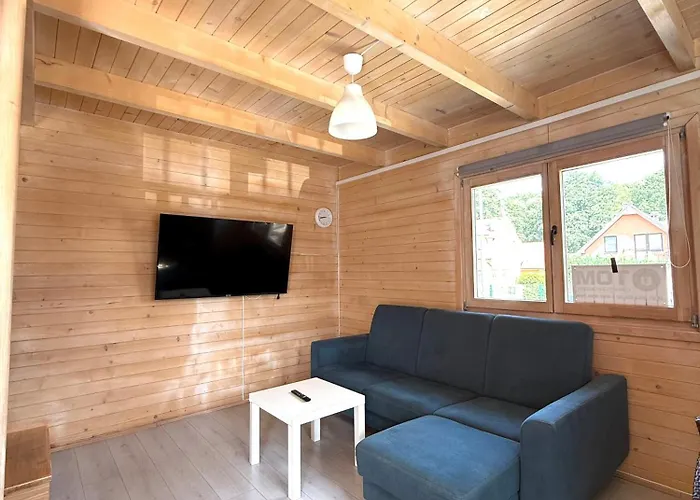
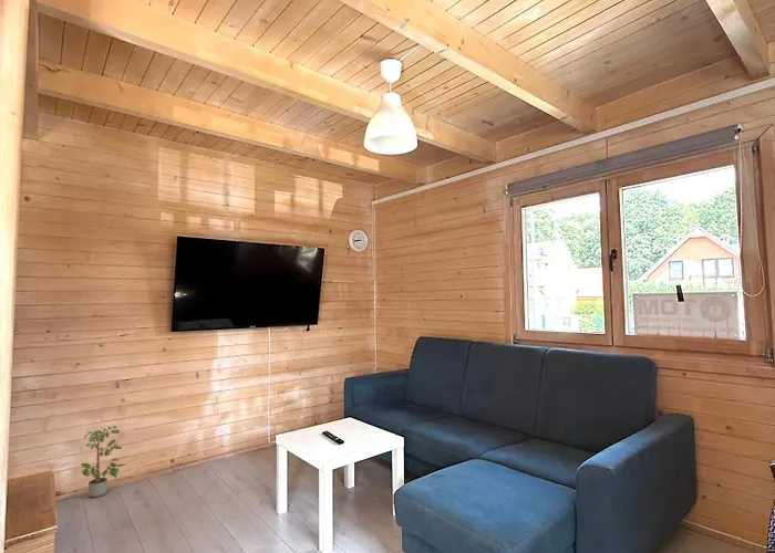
+ potted plant (105, 455)
